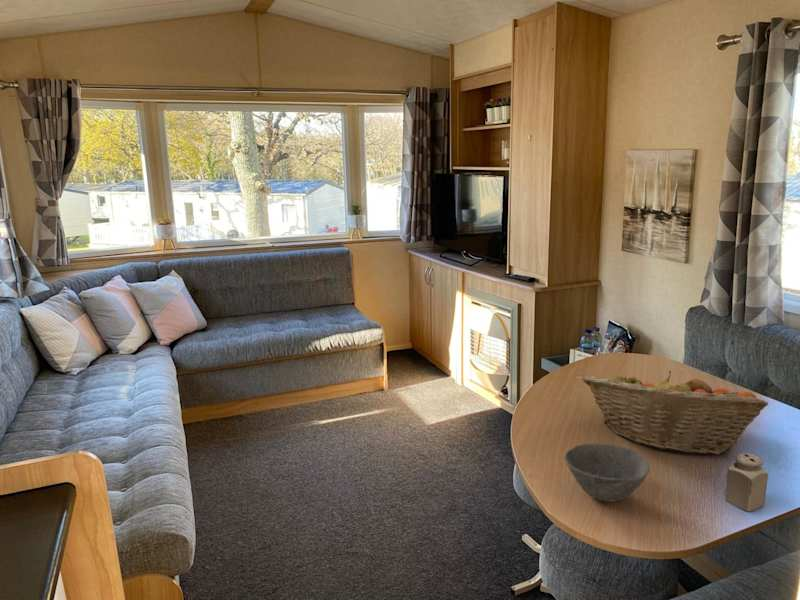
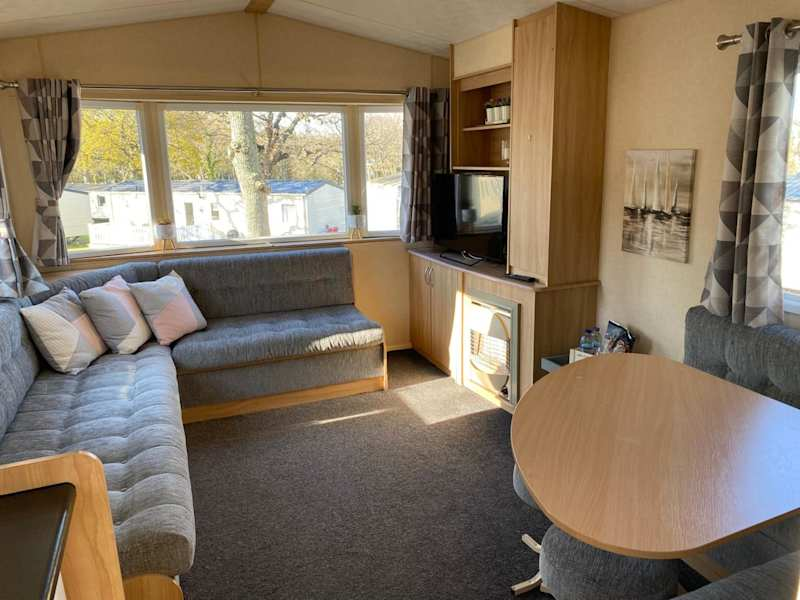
- fruit basket (668, 402)
- salt shaker (746, 479)
- bowl (605, 478)
